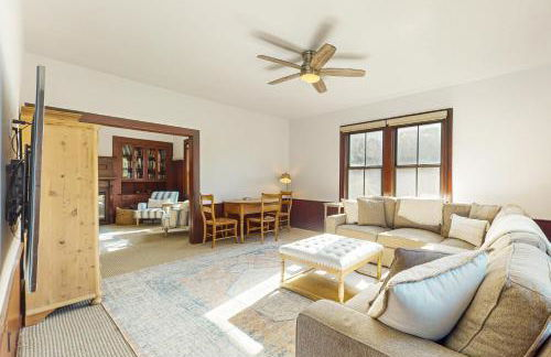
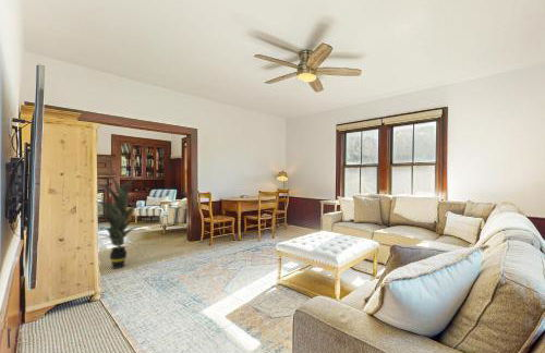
+ indoor plant (114, 220)
